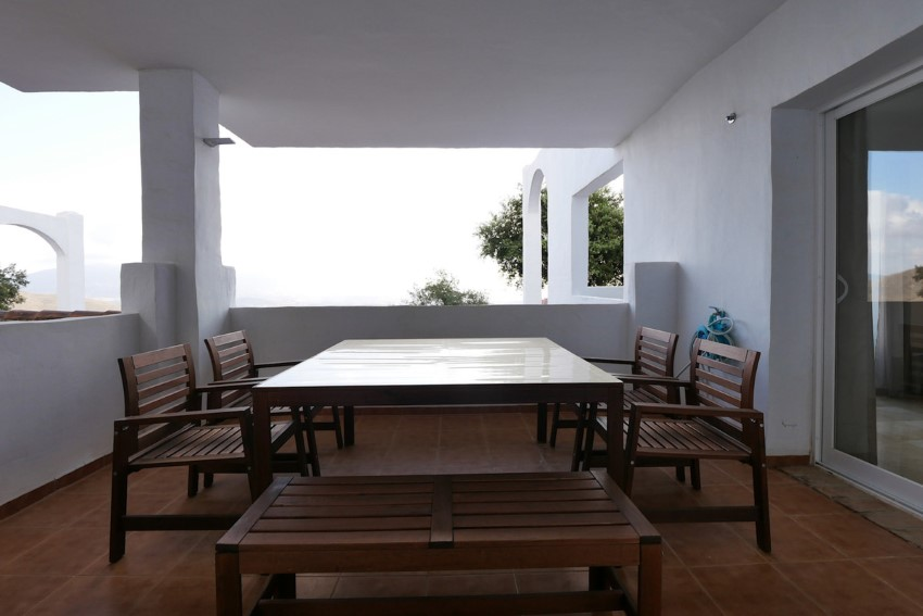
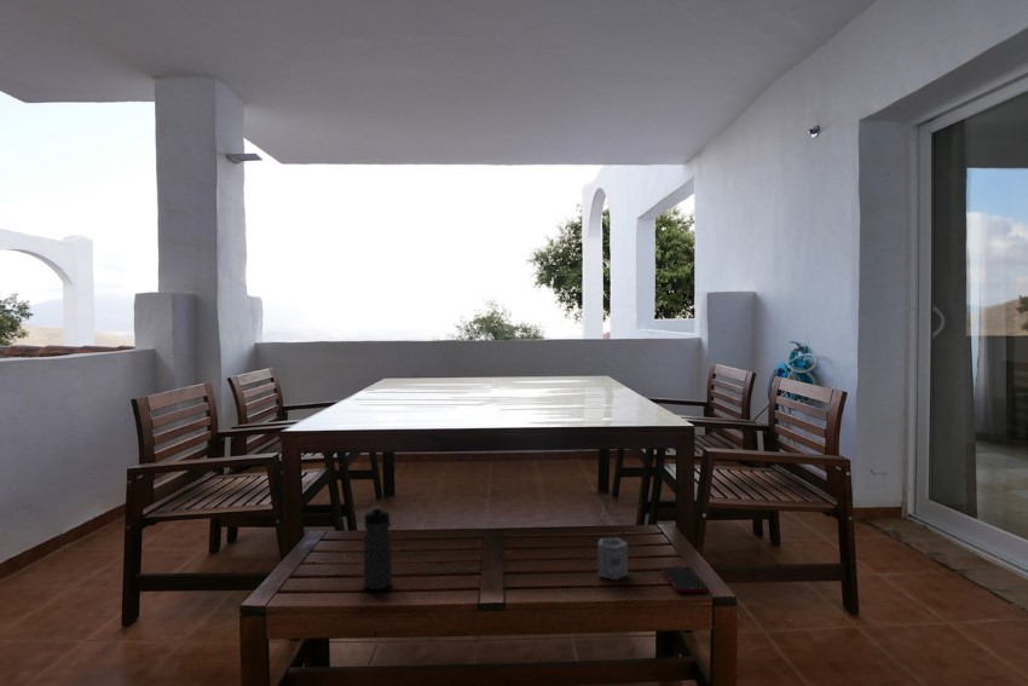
+ cup (611, 557)
+ cell phone (683, 580)
+ water bottle (377, 546)
